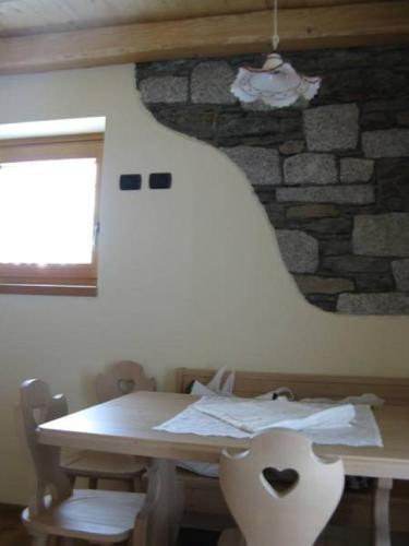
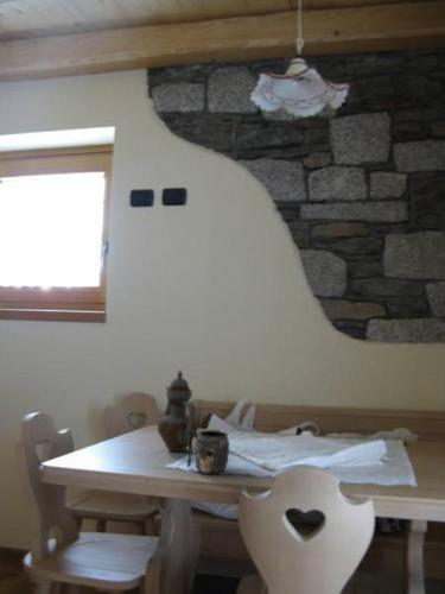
+ mug (205, 451)
+ teapot (178, 409)
